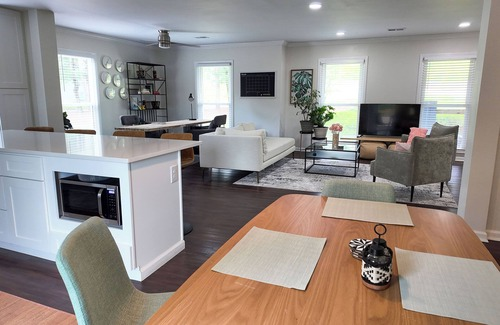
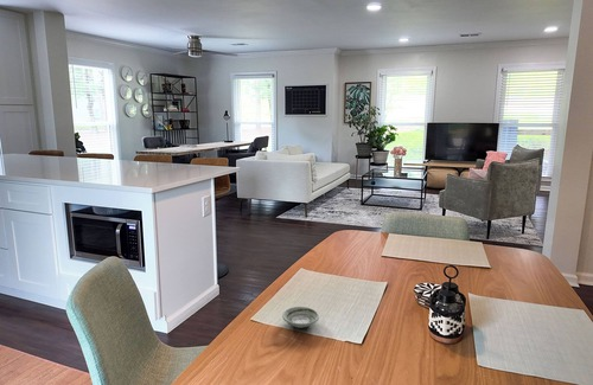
+ saucer (300, 319)
